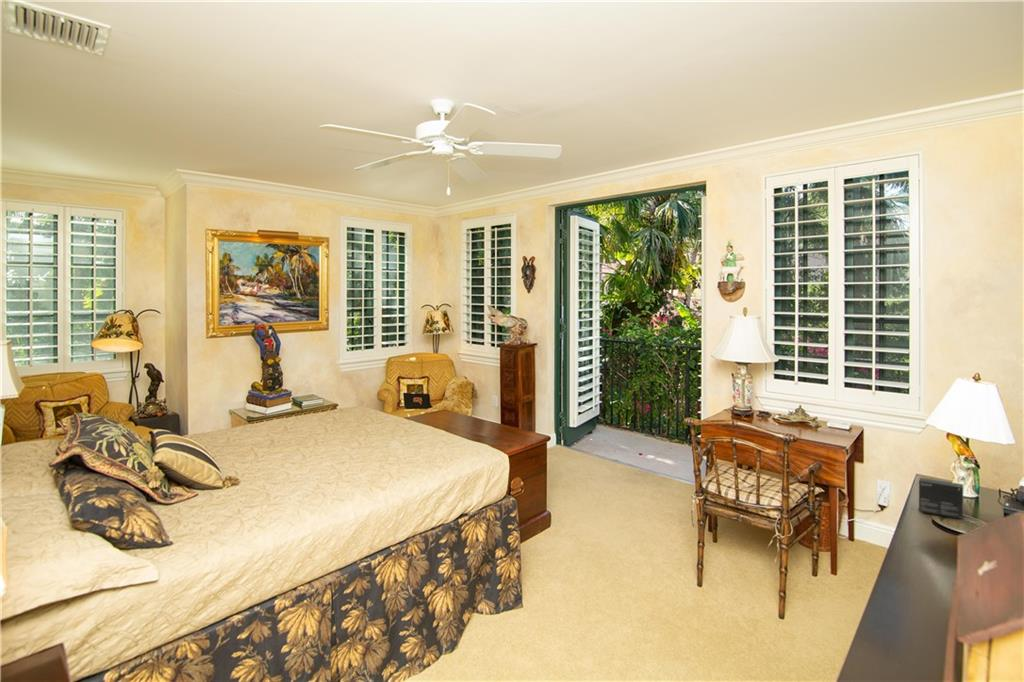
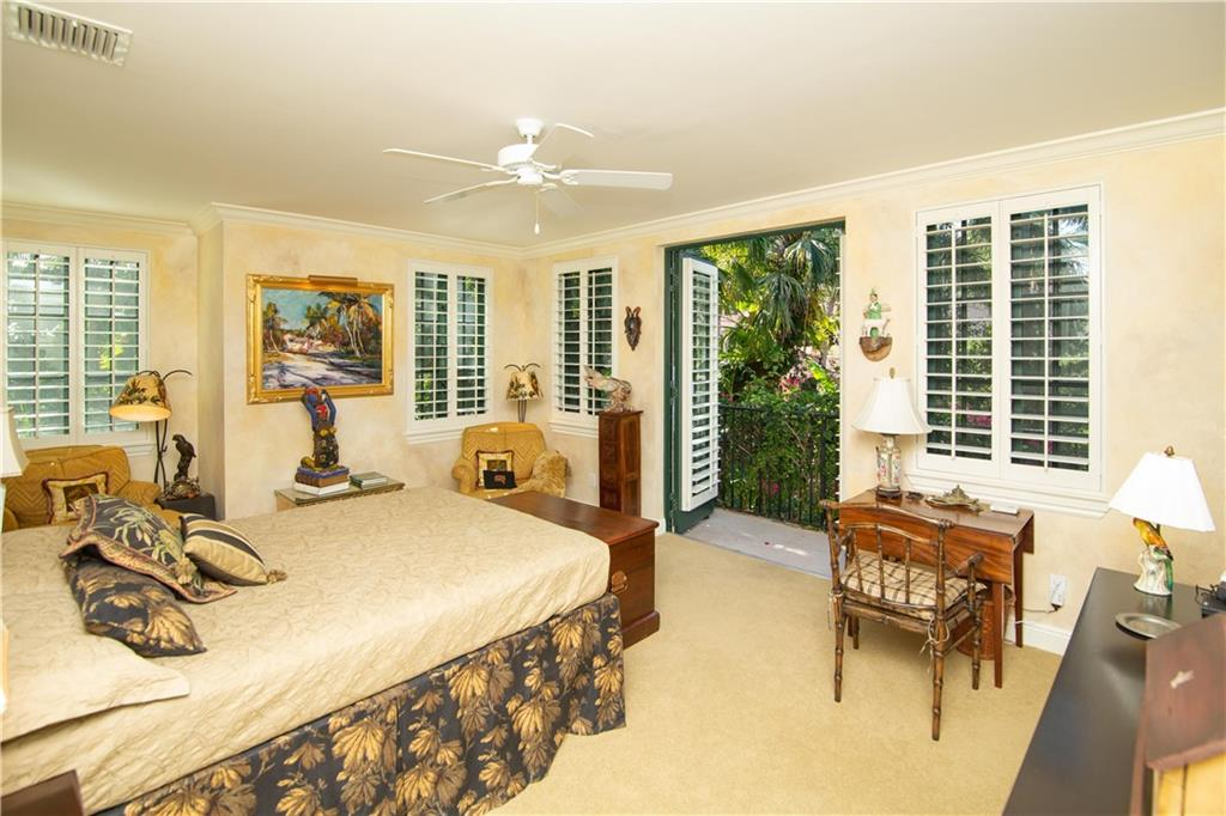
- small box (940, 497)
